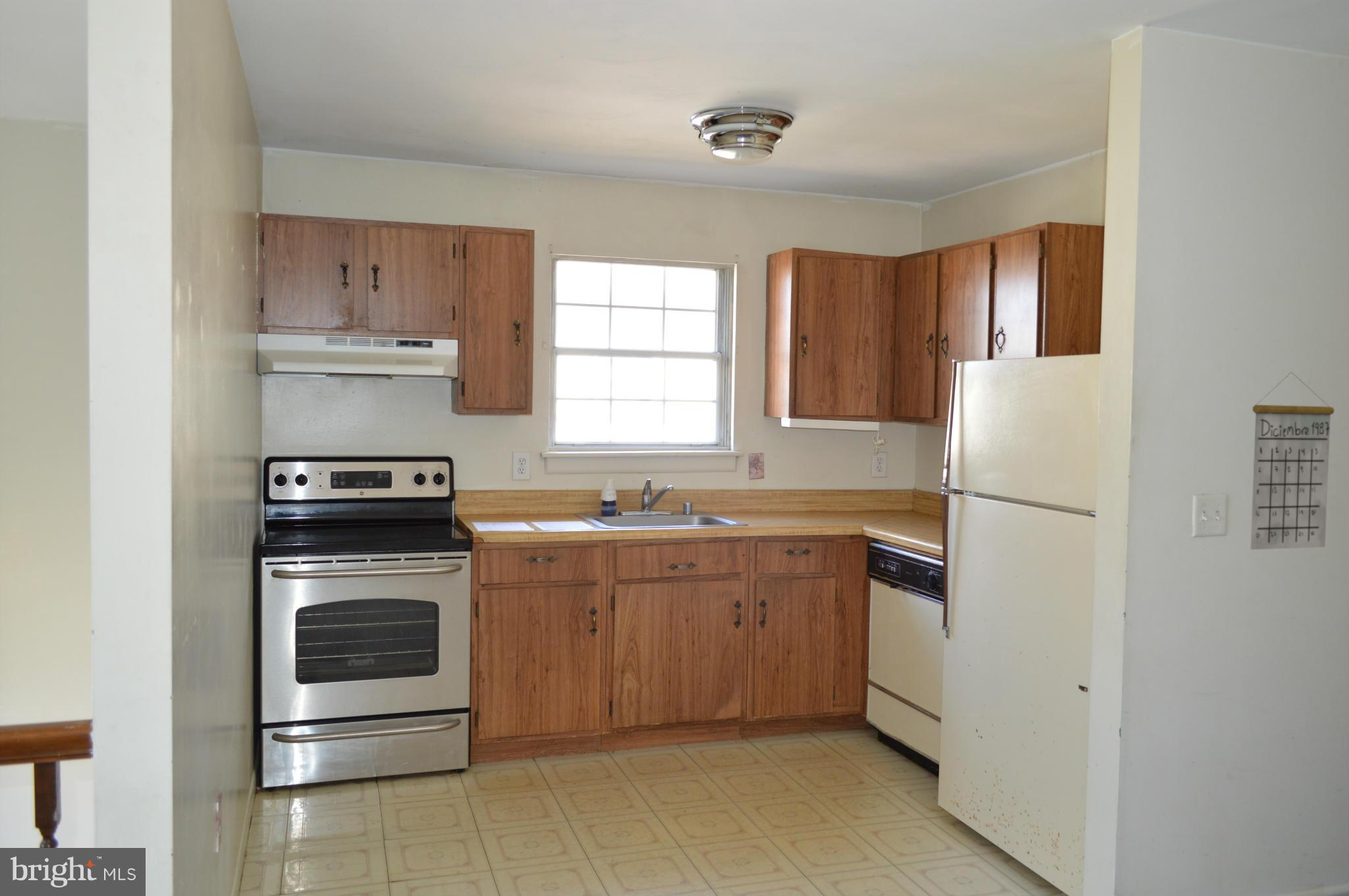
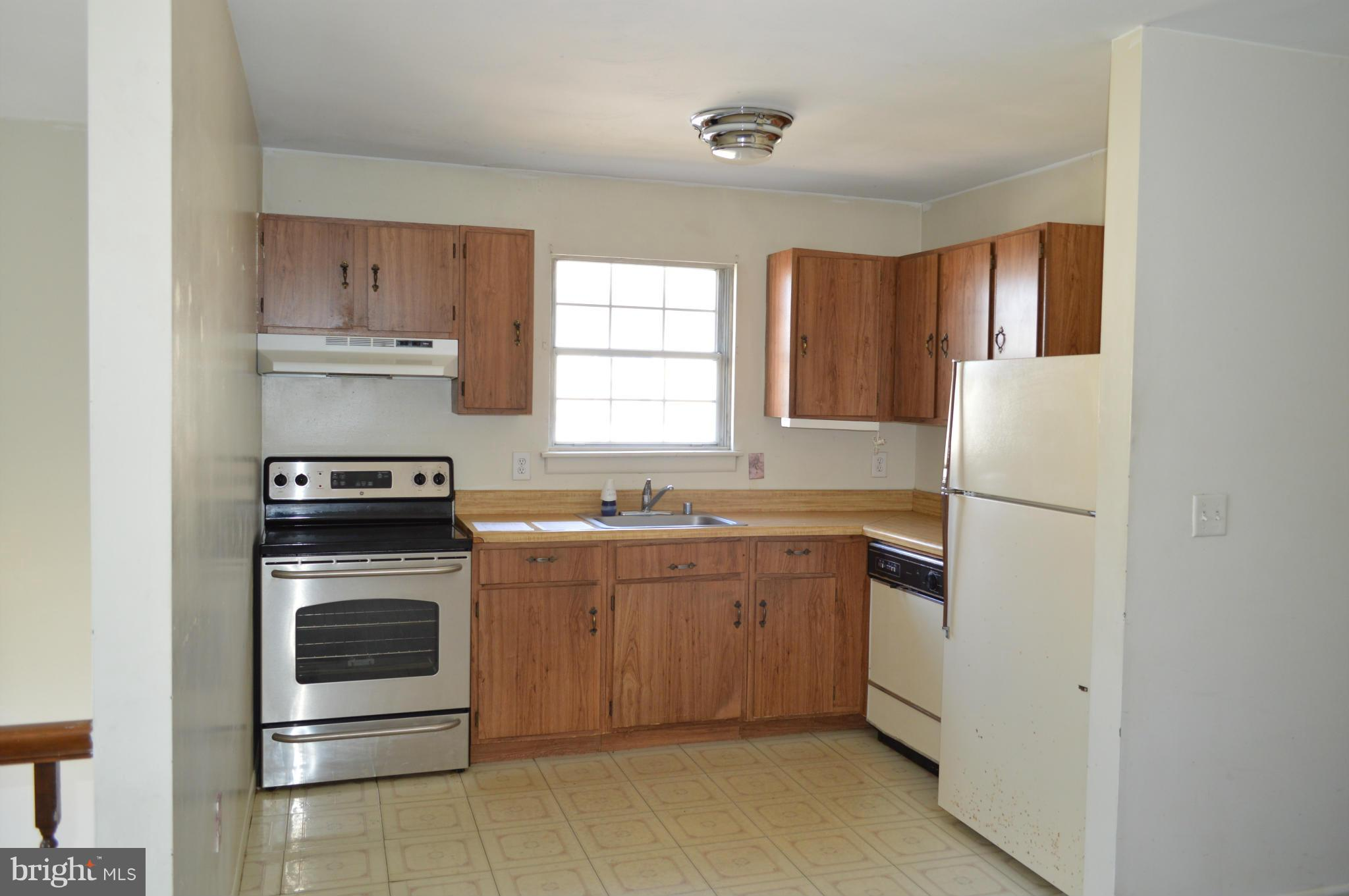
- calendar (1291, 460)
